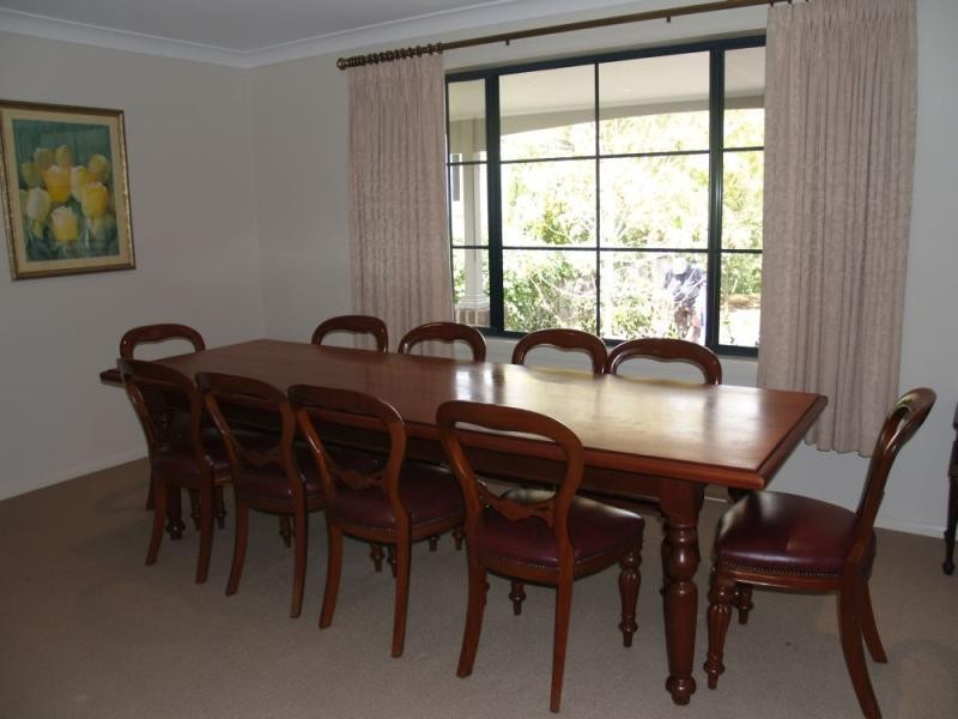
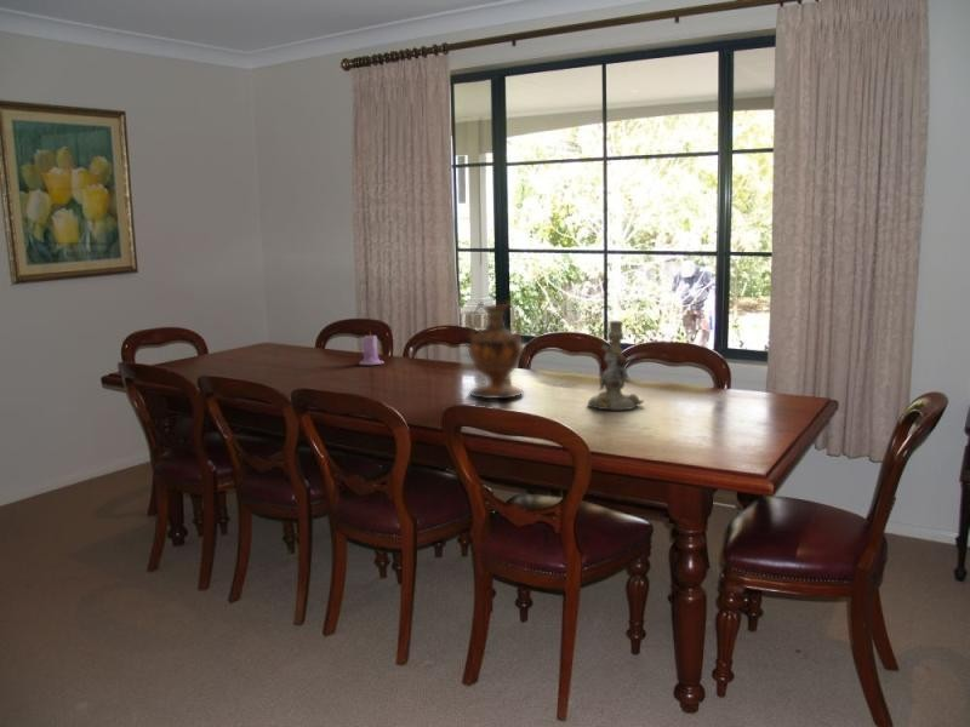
+ candle (371, 347)
+ vase (495, 349)
+ candlestick (615, 362)
